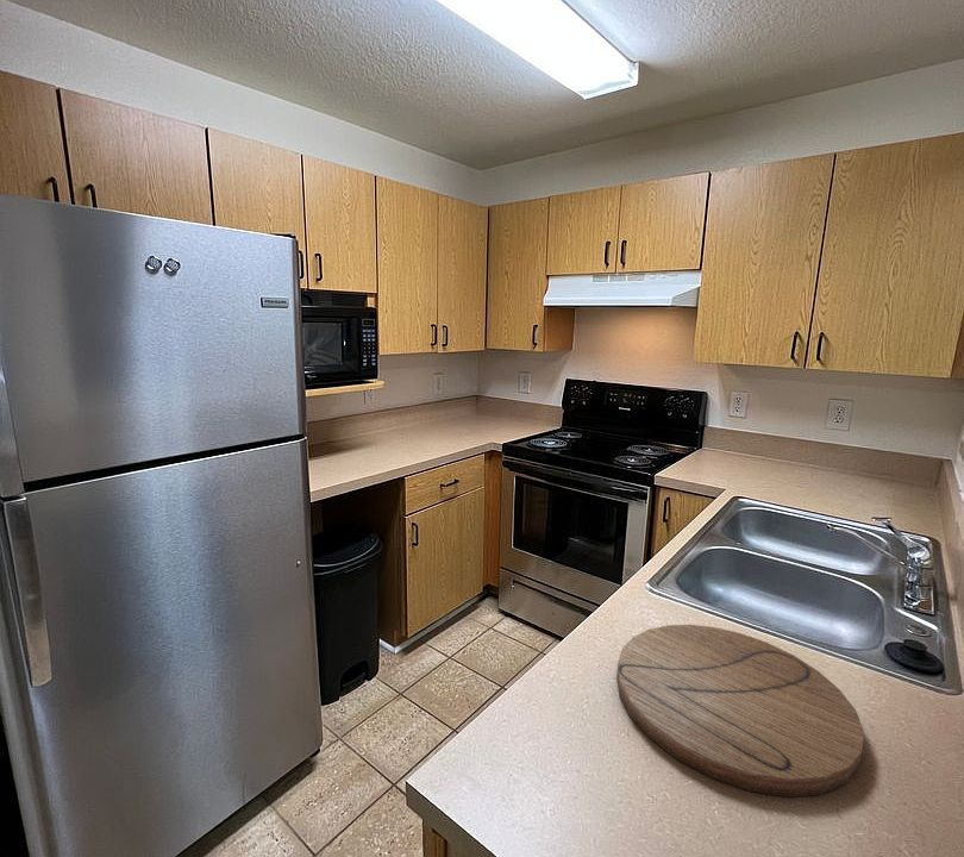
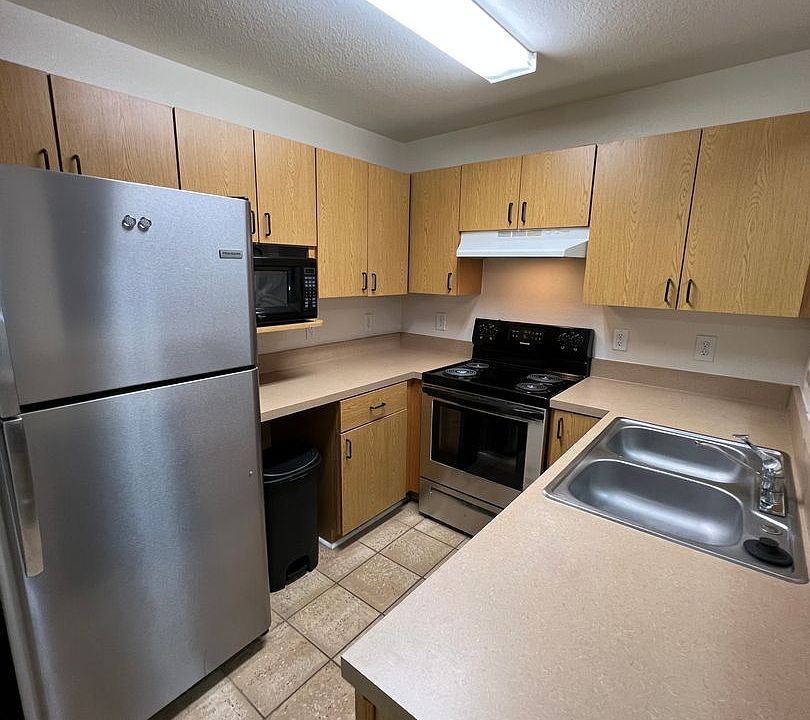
- cutting board (728, 693)
